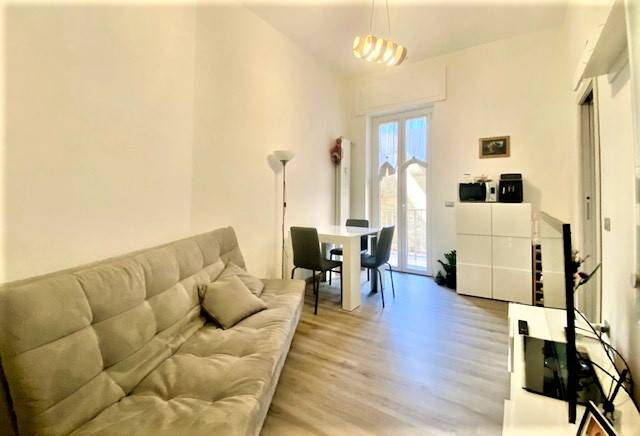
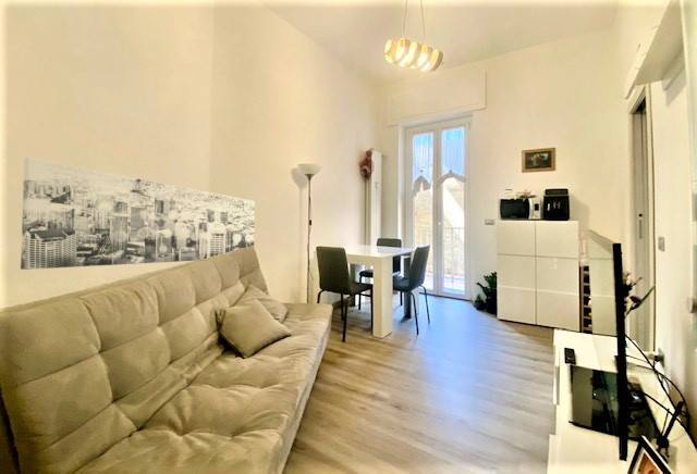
+ wall art (175, 224)
